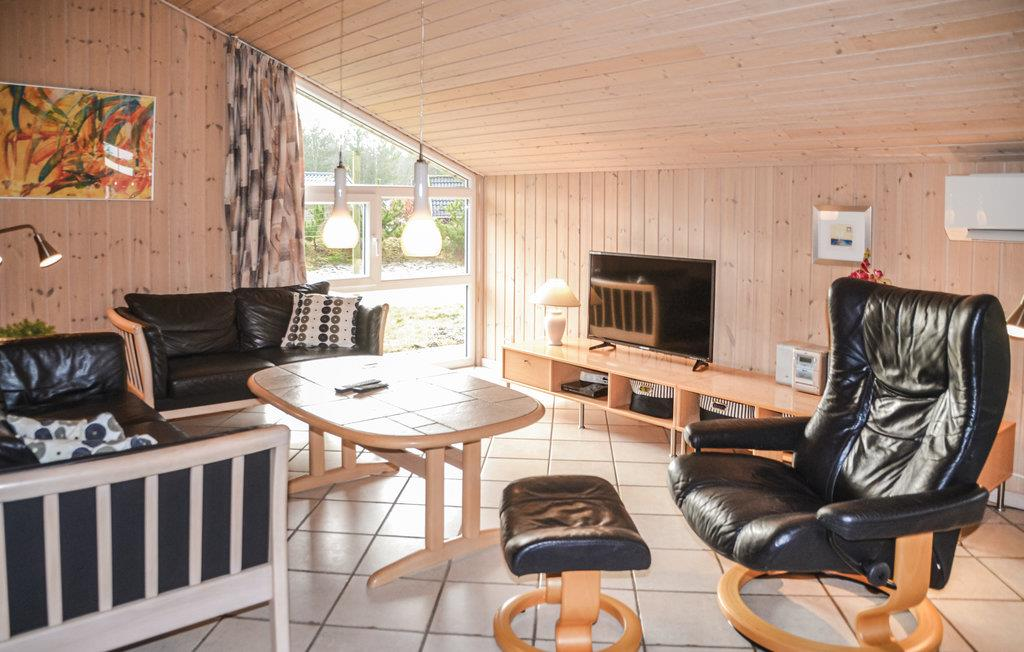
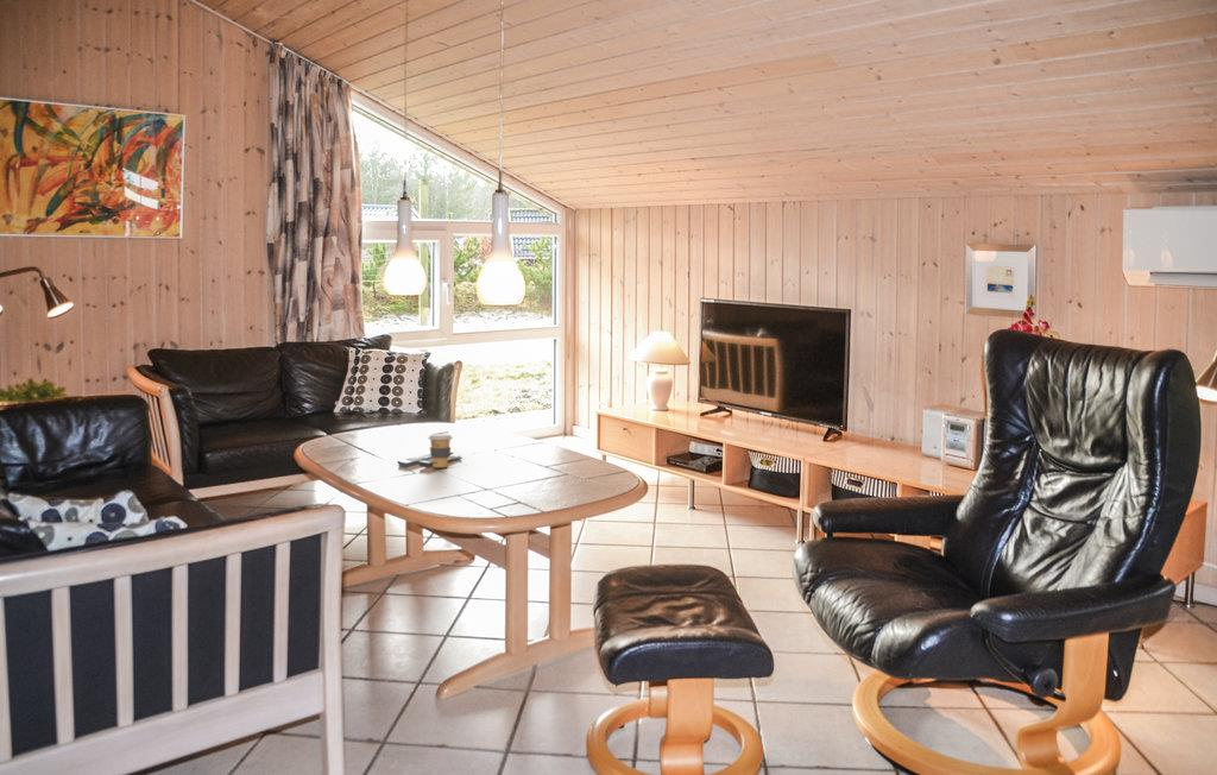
+ coffee cup (440, 450)
